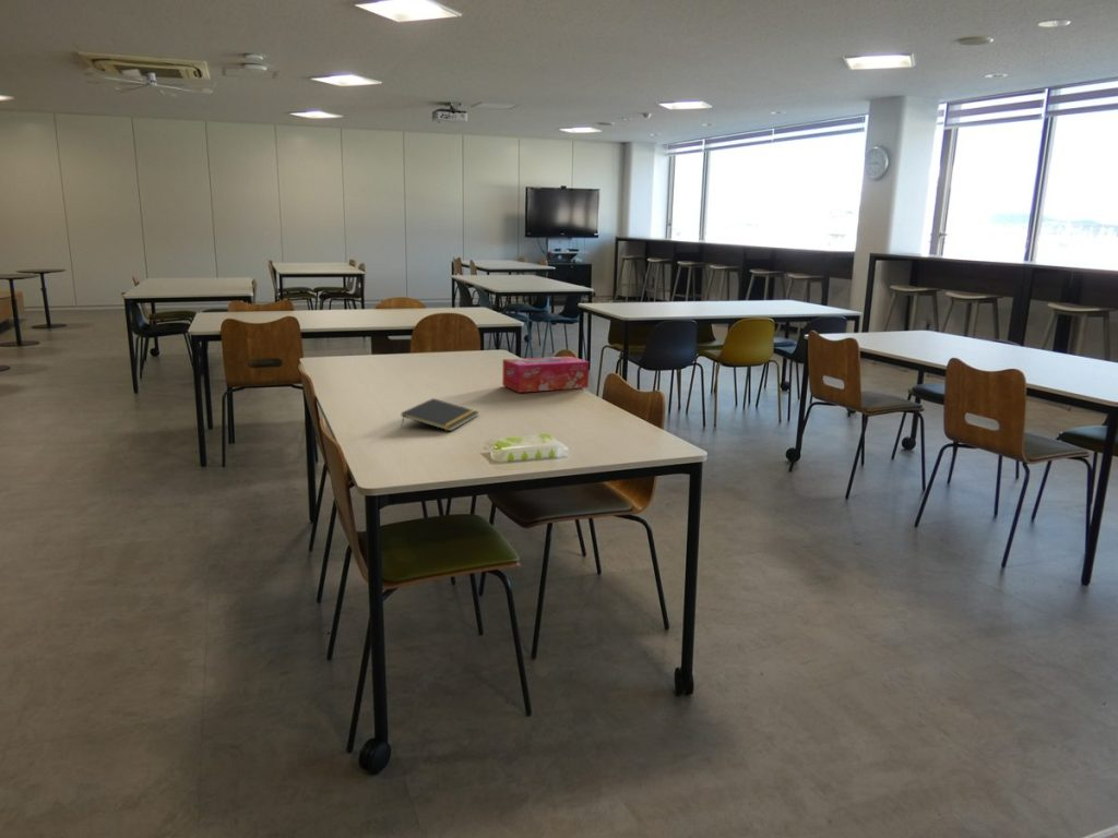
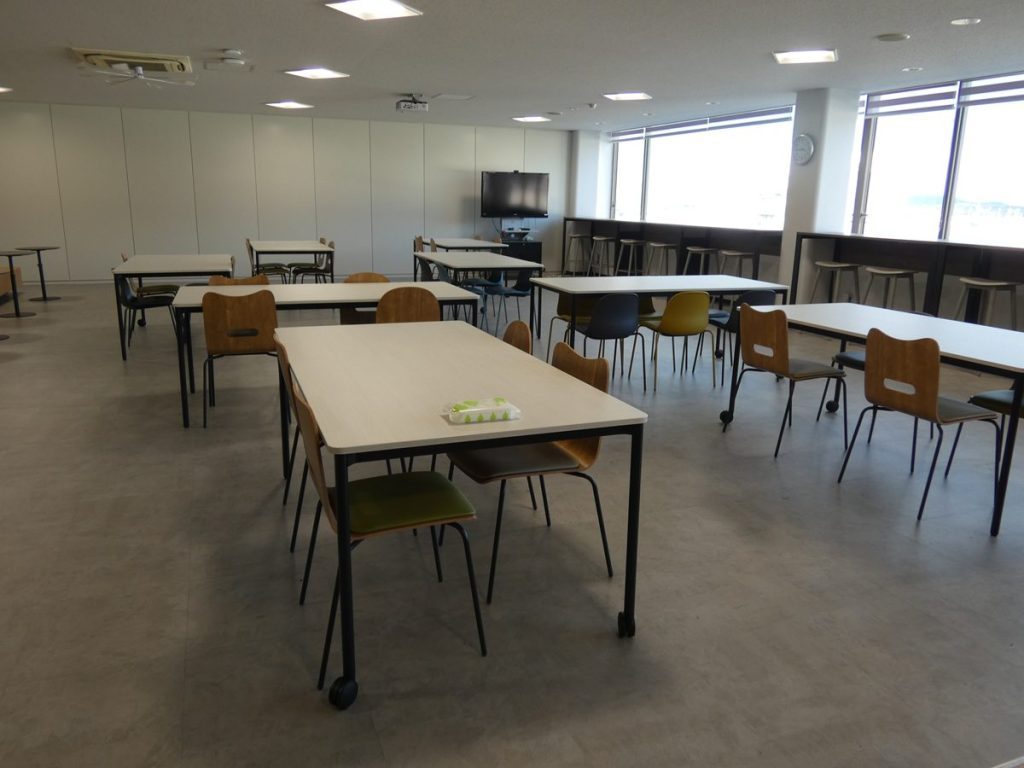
- notepad (441, 414)
- tissue box (545, 373)
